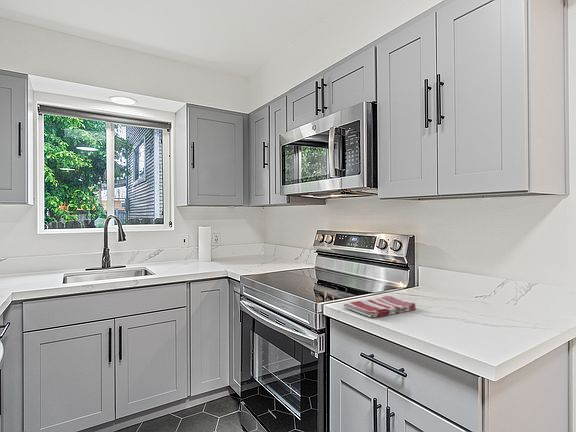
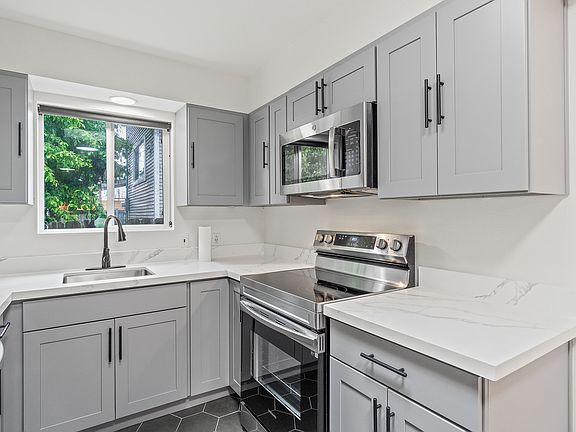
- dish towel (379, 305)
